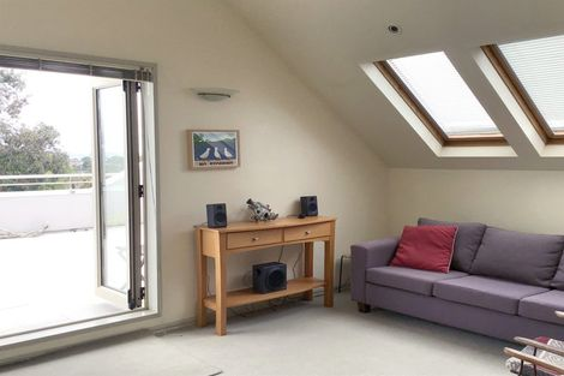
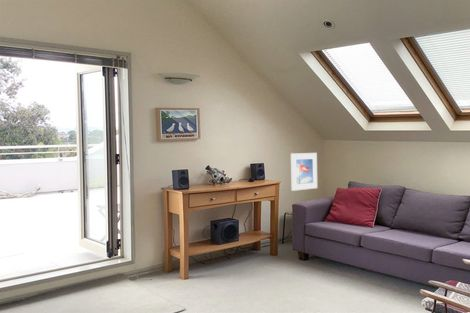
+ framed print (304, 171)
